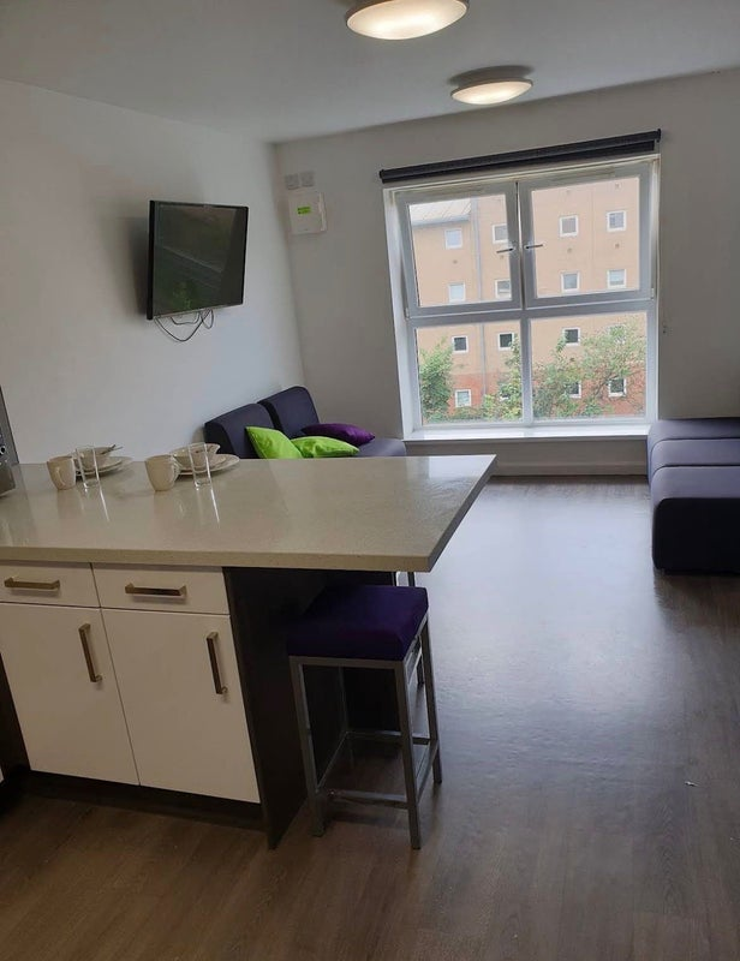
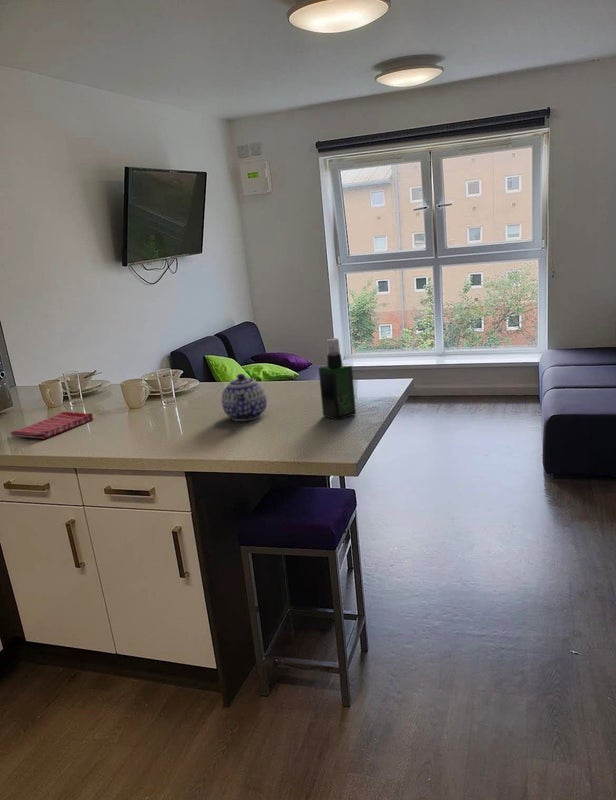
+ spray bottle (336, 377)
+ teapot (243, 395)
+ dish towel (53, 424)
